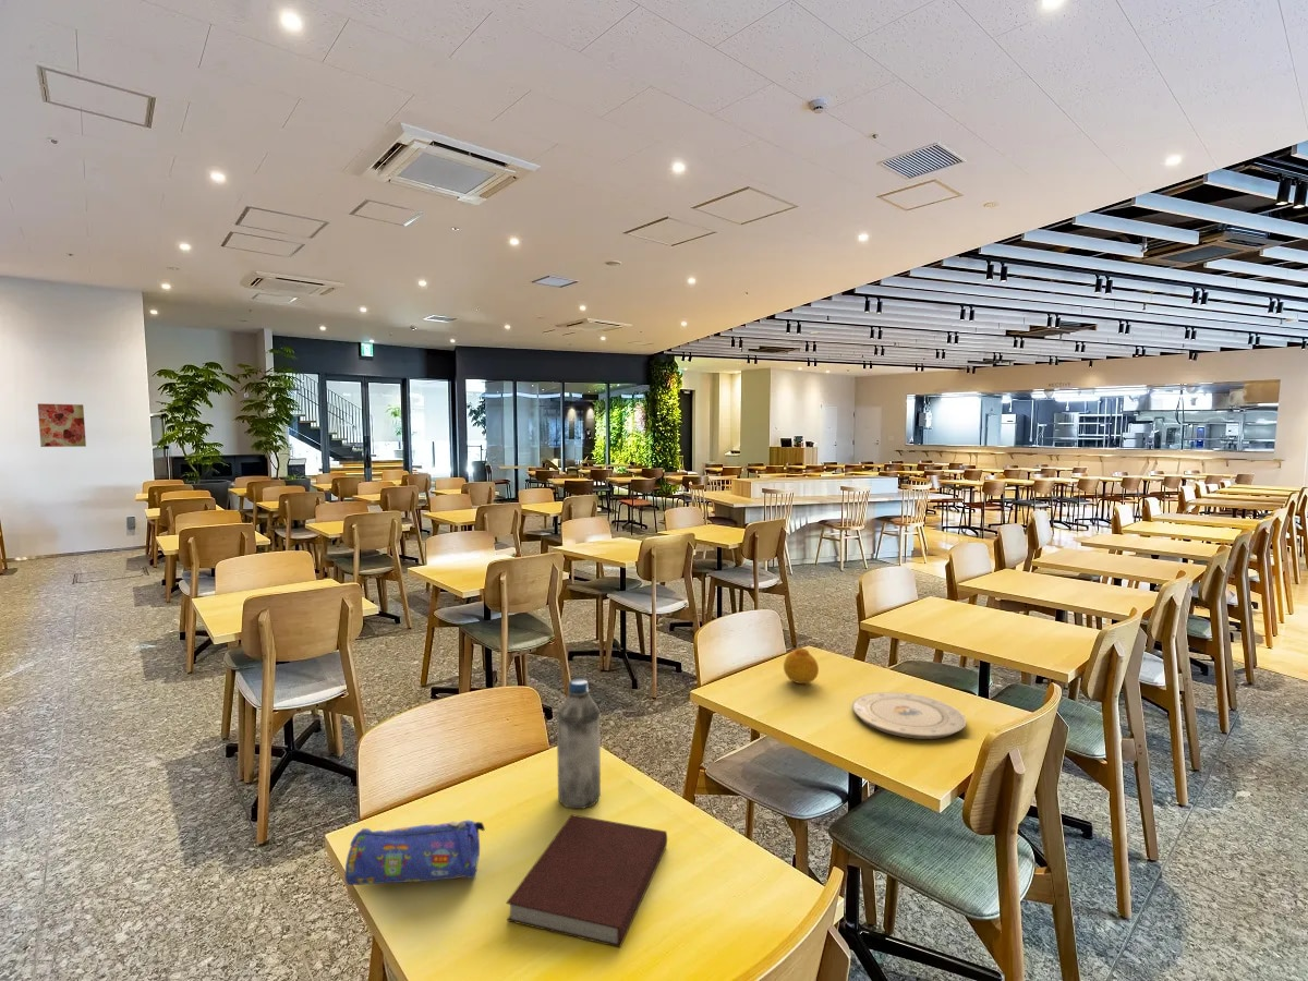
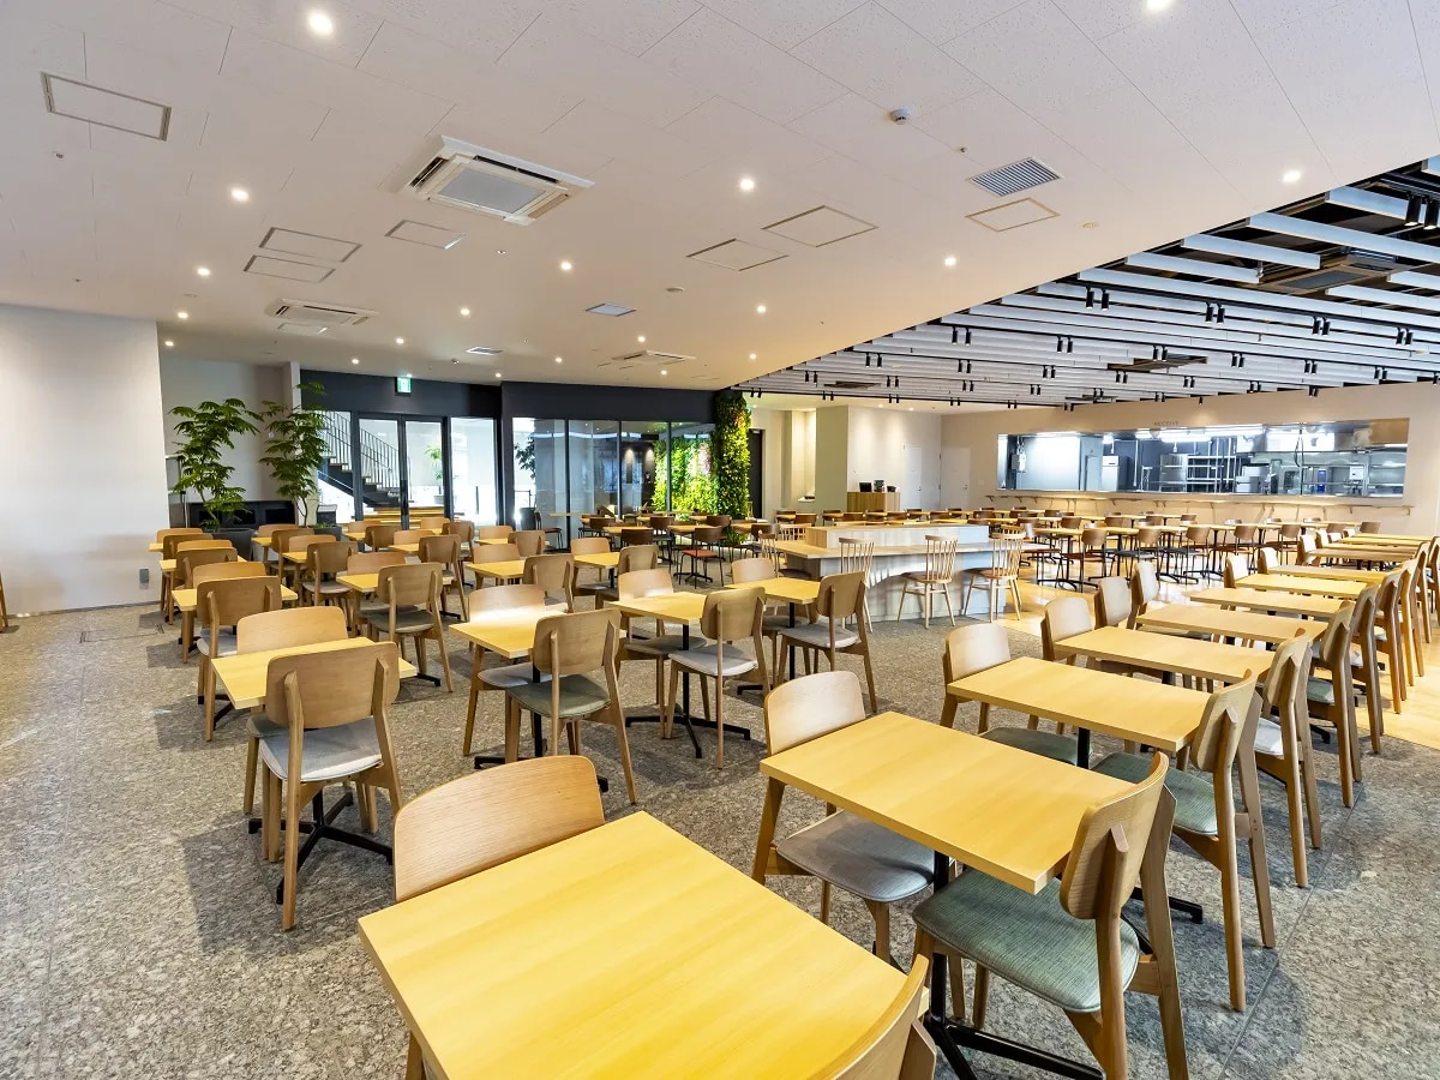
- notebook (593, 872)
- fruit (800, 665)
- pencil case (415, 851)
- wall art (62, 425)
- plate (907, 714)
- water bottle (579, 740)
